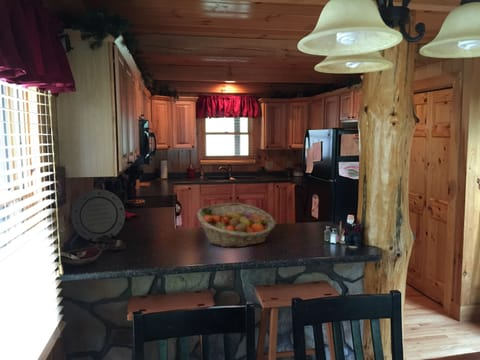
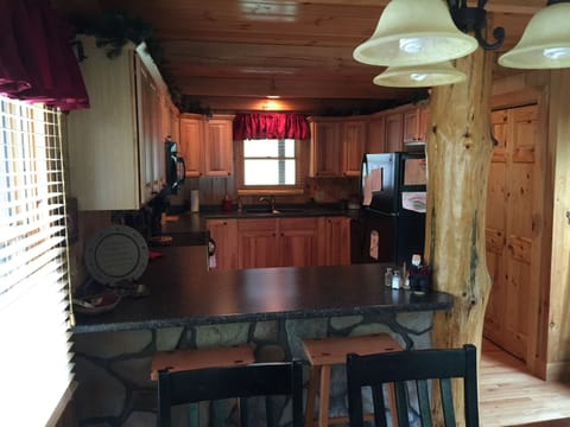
- fruit basket (236, 223)
